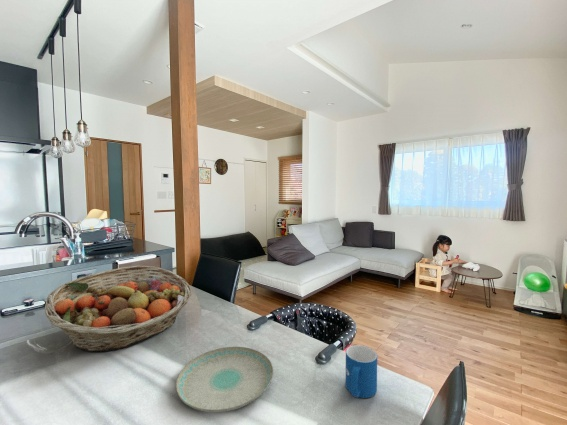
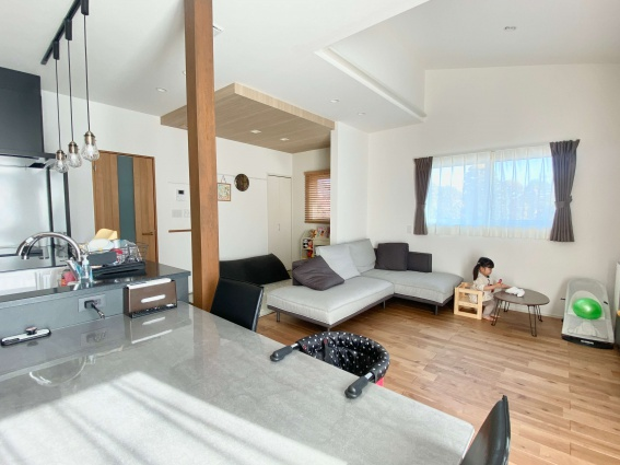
- plate (226, 376)
- fruit basket (127, 302)
- mug (359, 373)
